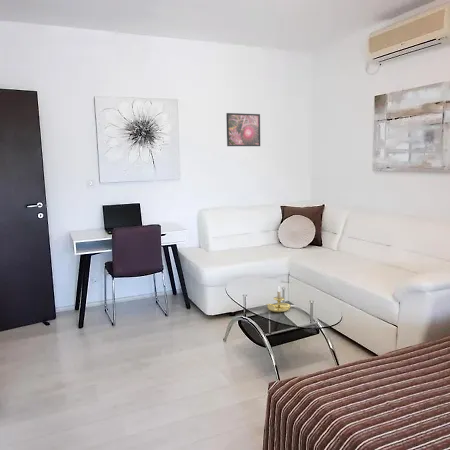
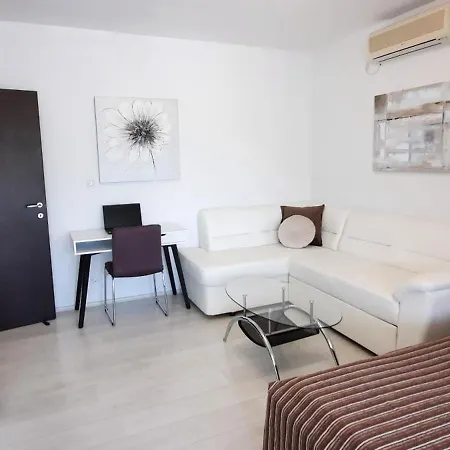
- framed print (243, 130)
- candle holder (277, 297)
